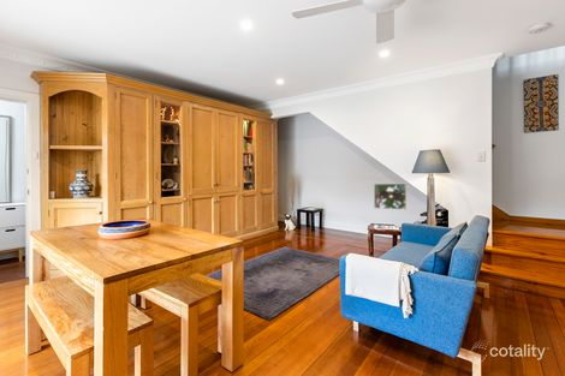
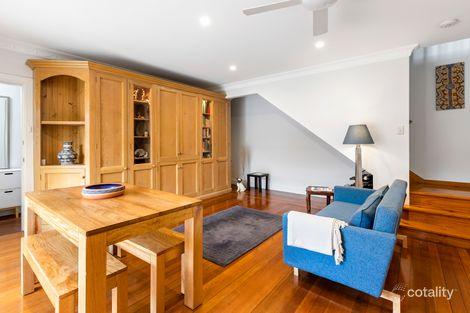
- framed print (389, 196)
